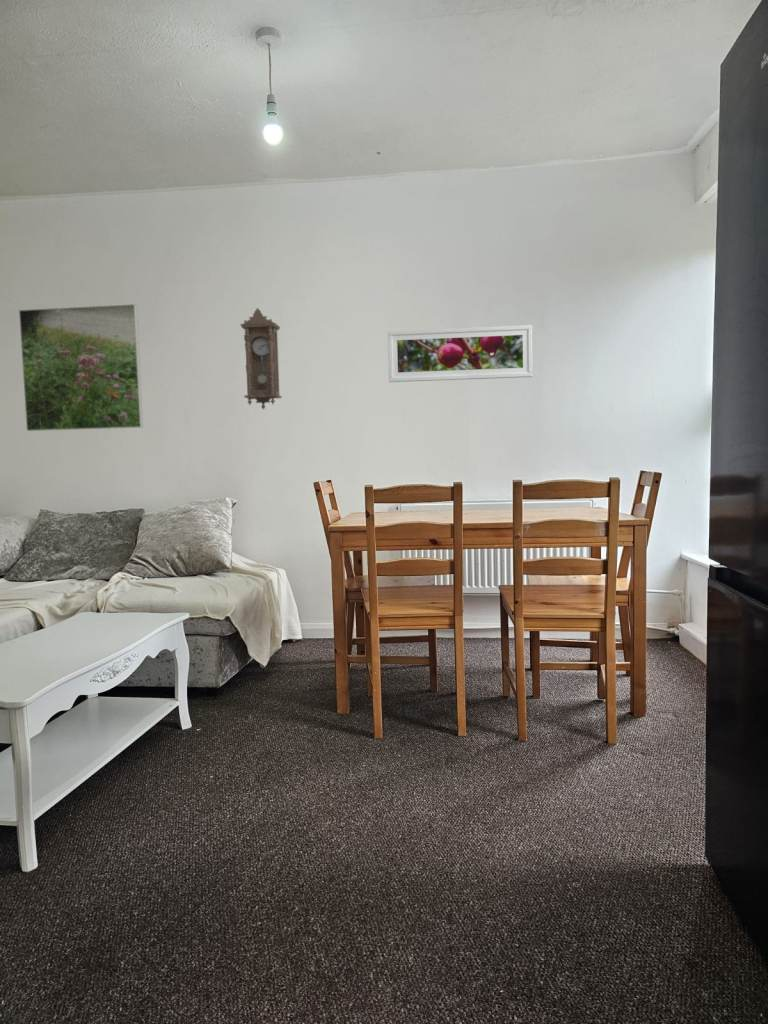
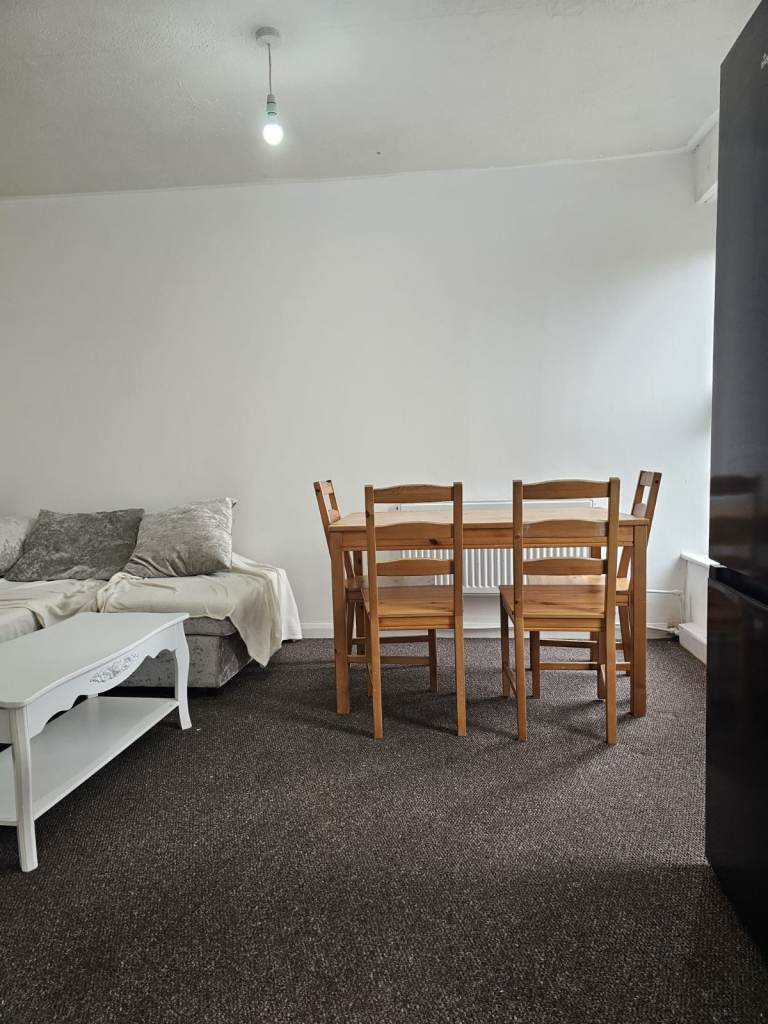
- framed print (81, 368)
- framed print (459, 354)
- pendulum clock (261, 360)
